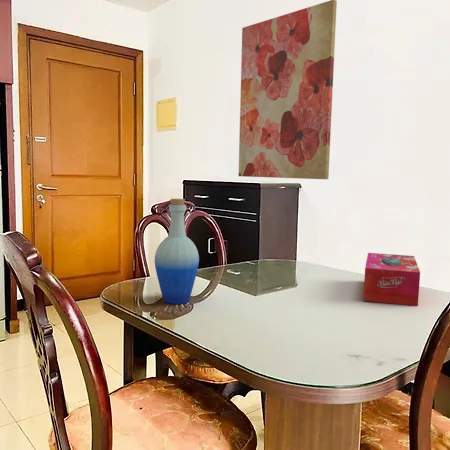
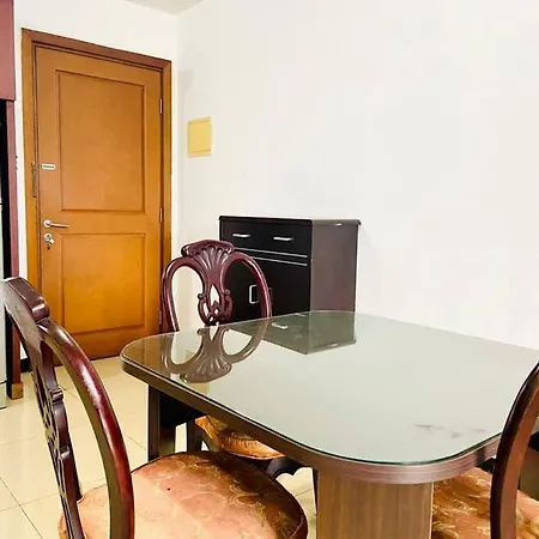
- wall art (282, 98)
- tissue box (390, 276)
- bottle (177, 250)
